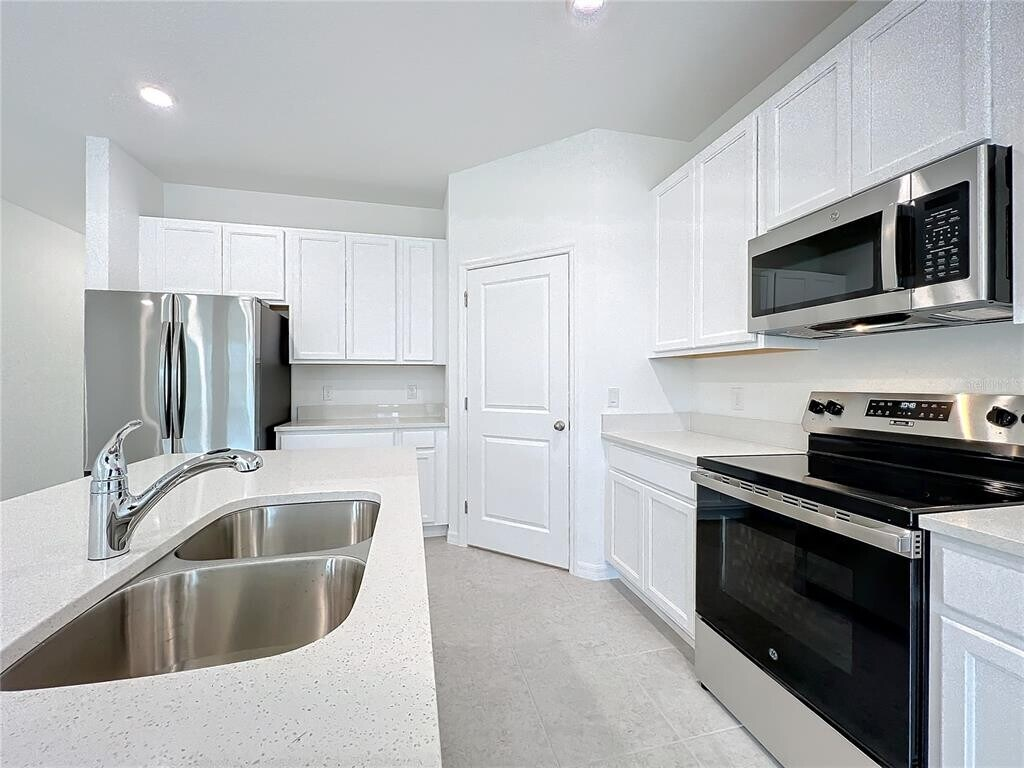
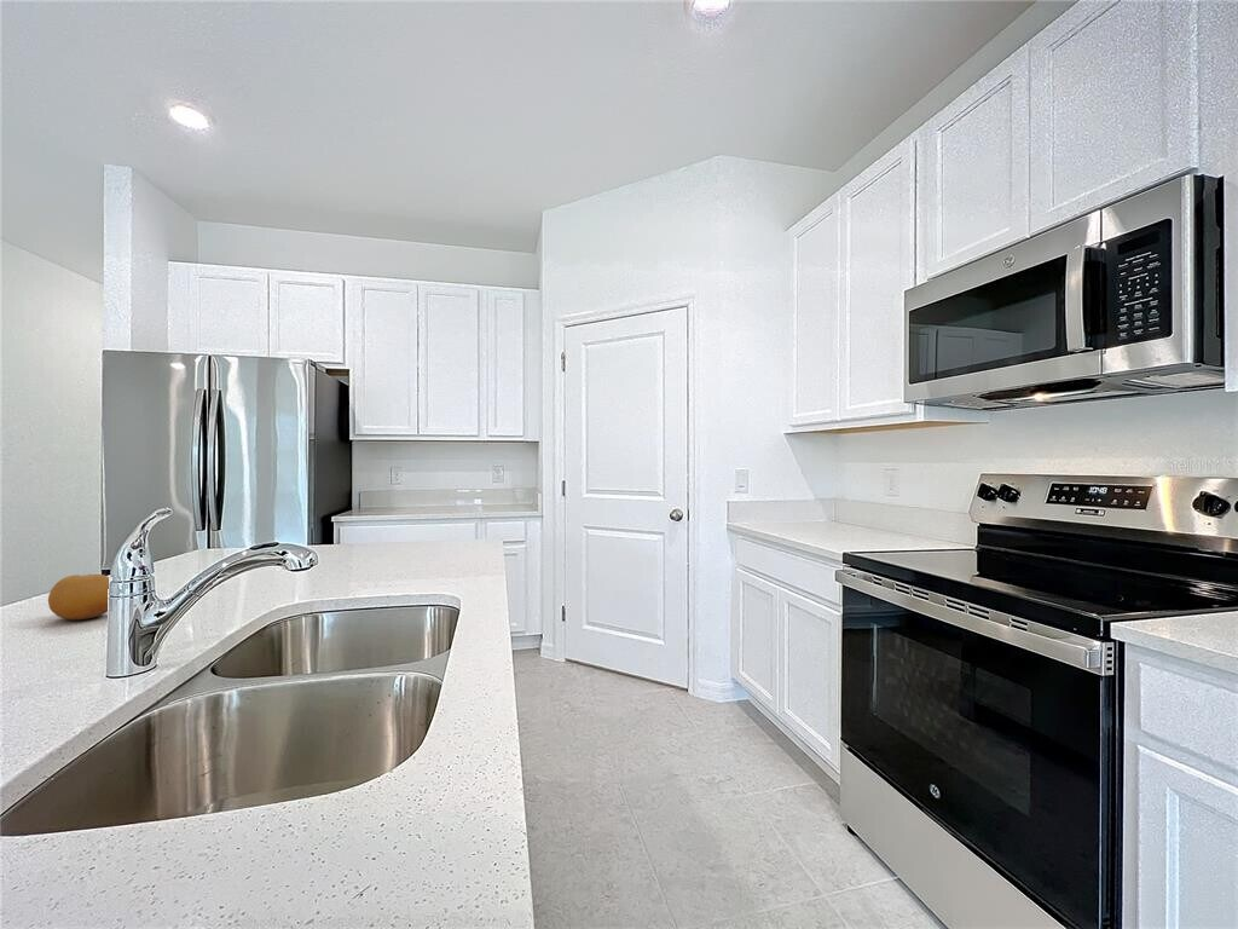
+ fruit (83, 595)
